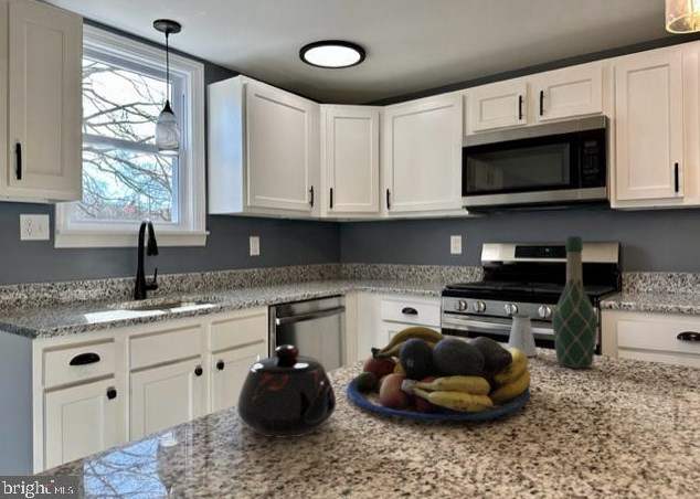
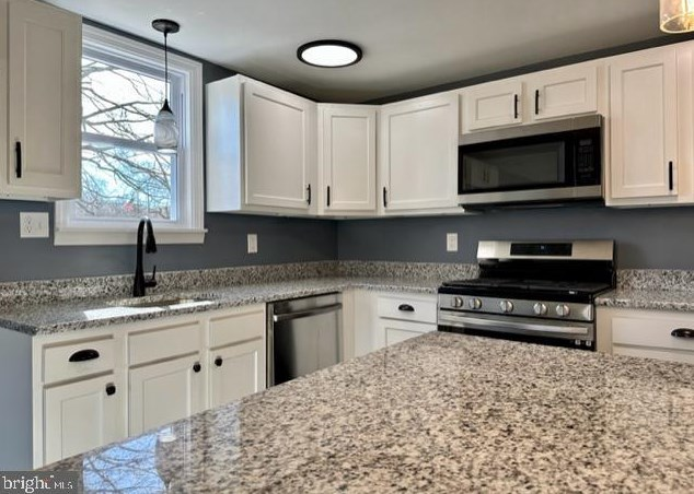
- wine bottle (574, 300)
- teapot (289, 386)
- saltshaker (521, 333)
- fruit bowl (434, 359)
